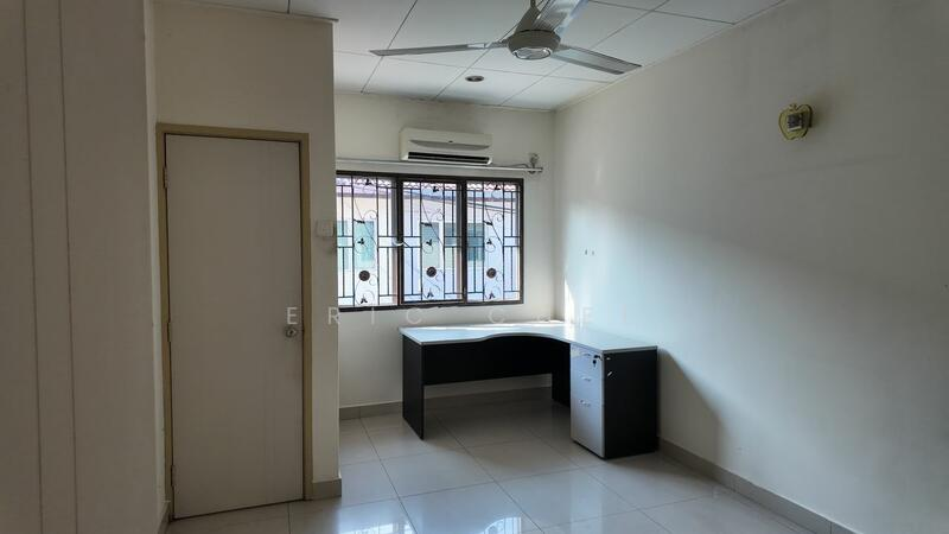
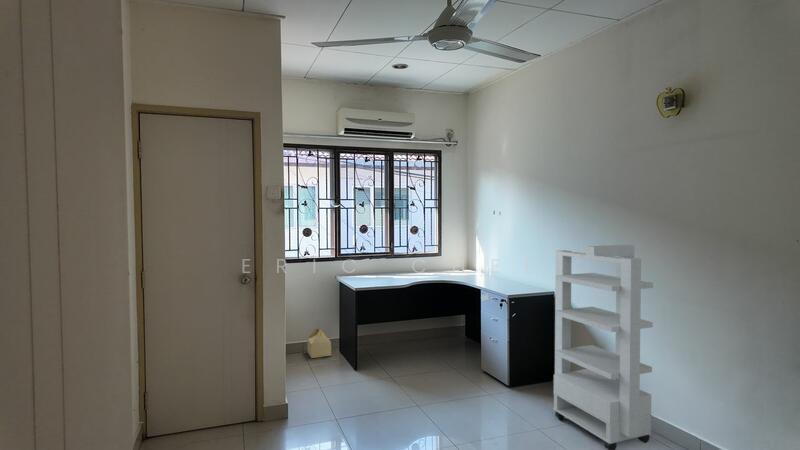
+ cardboard box (319, 341)
+ storage cabinet (608, 331)
